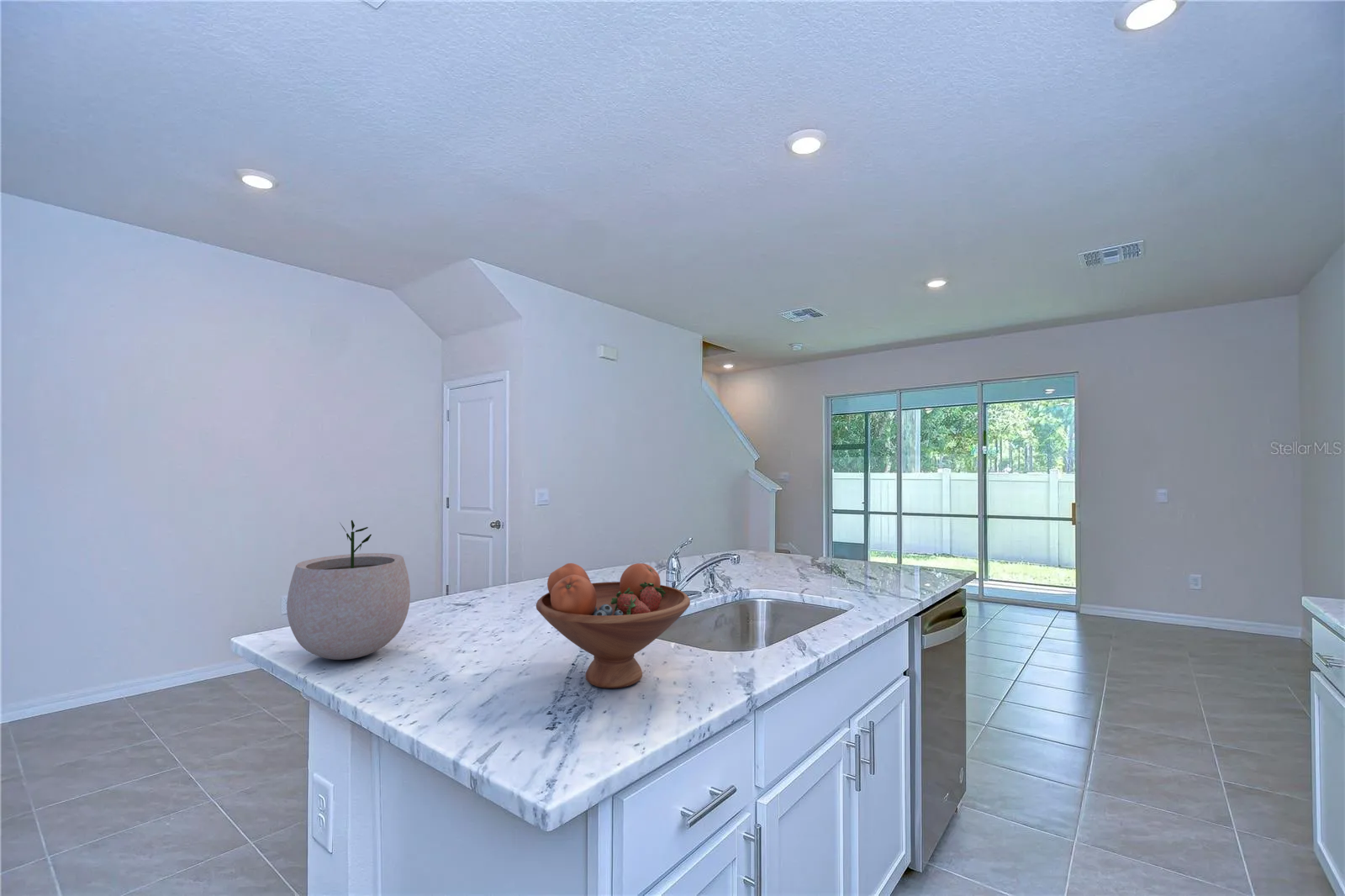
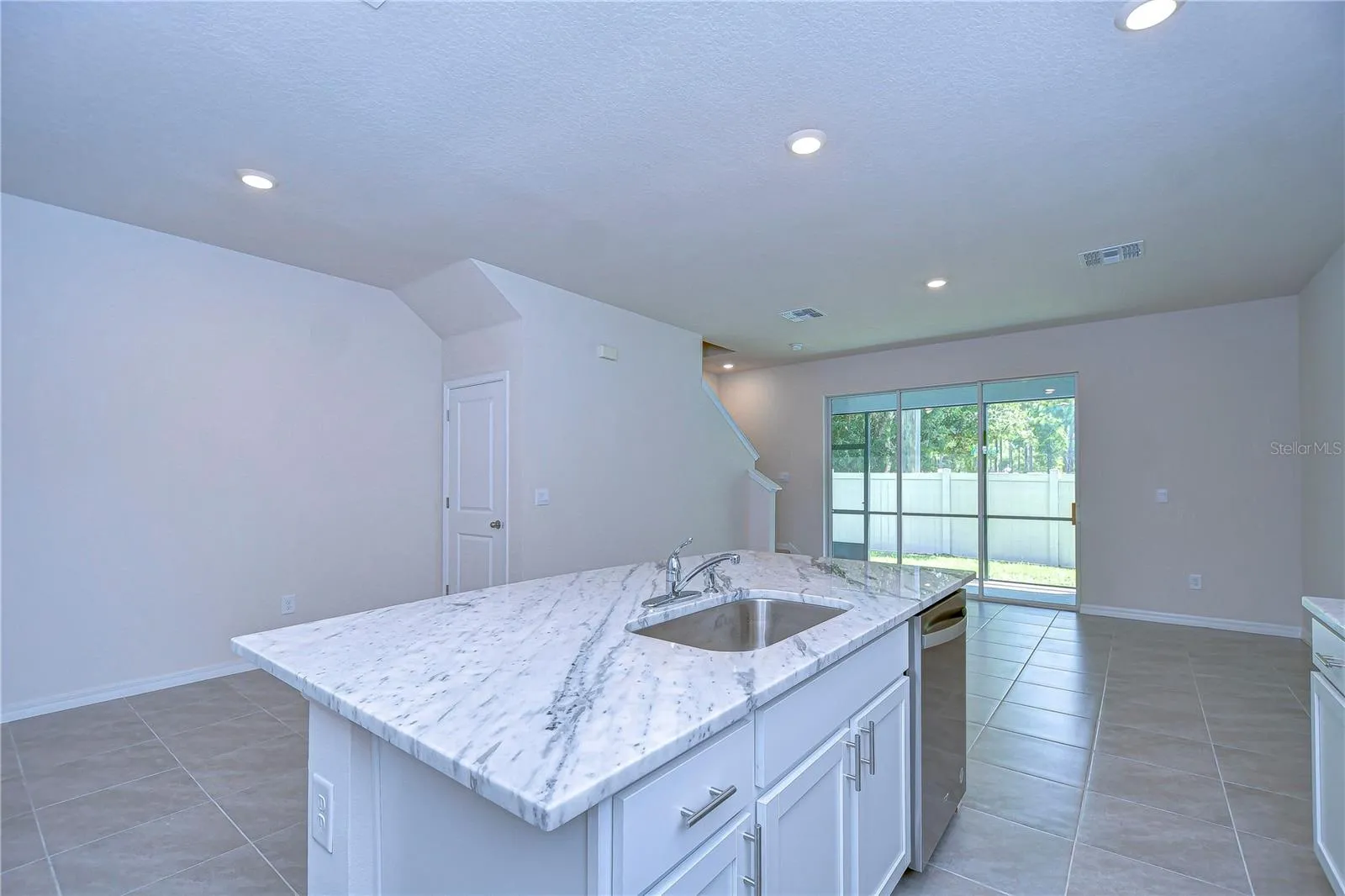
- fruit bowl (614, 622)
- plant pot (351, 587)
